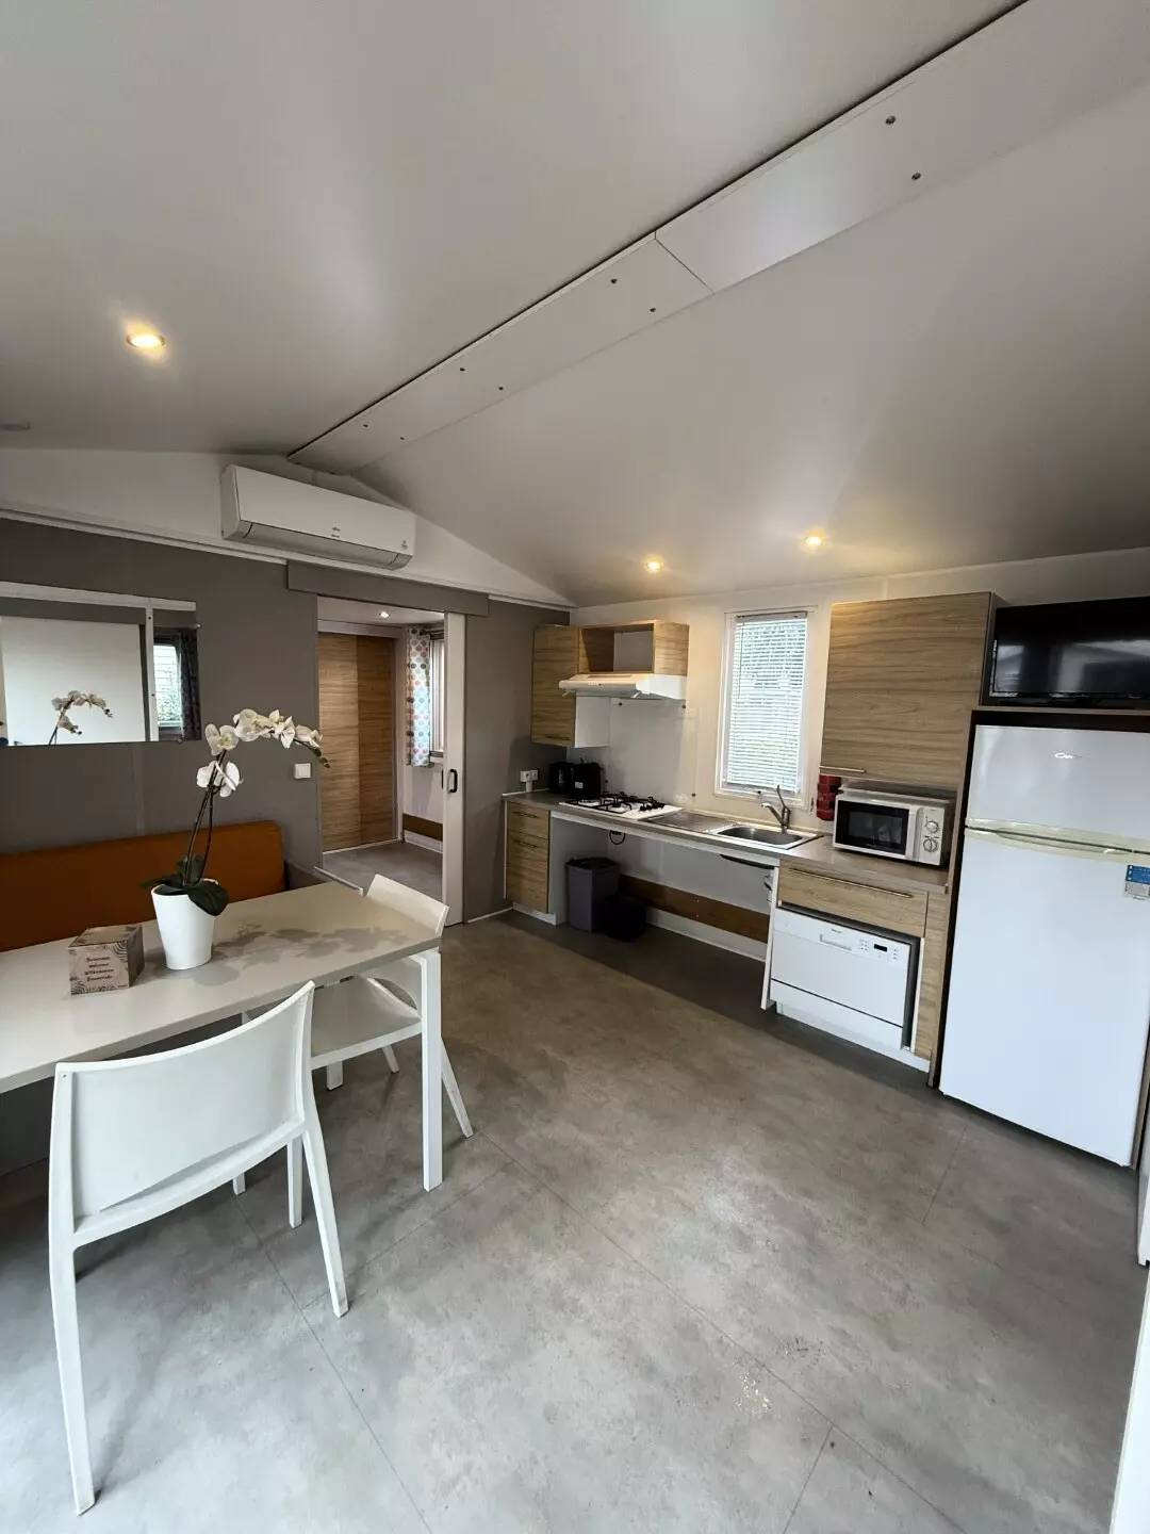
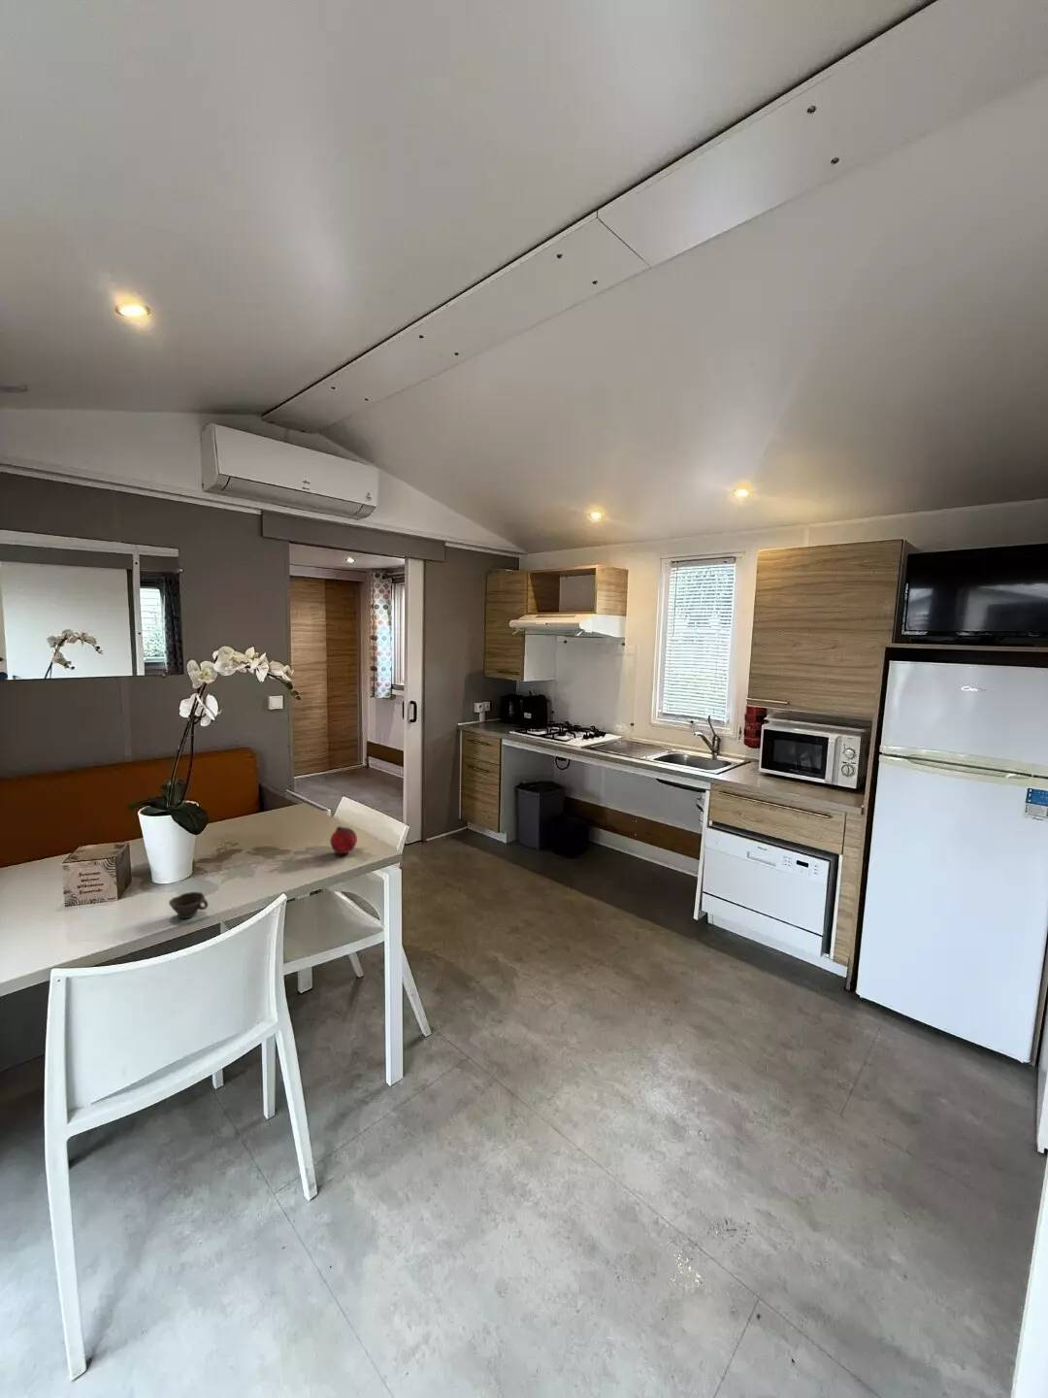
+ cup (189, 907)
+ fruit (343, 839)
